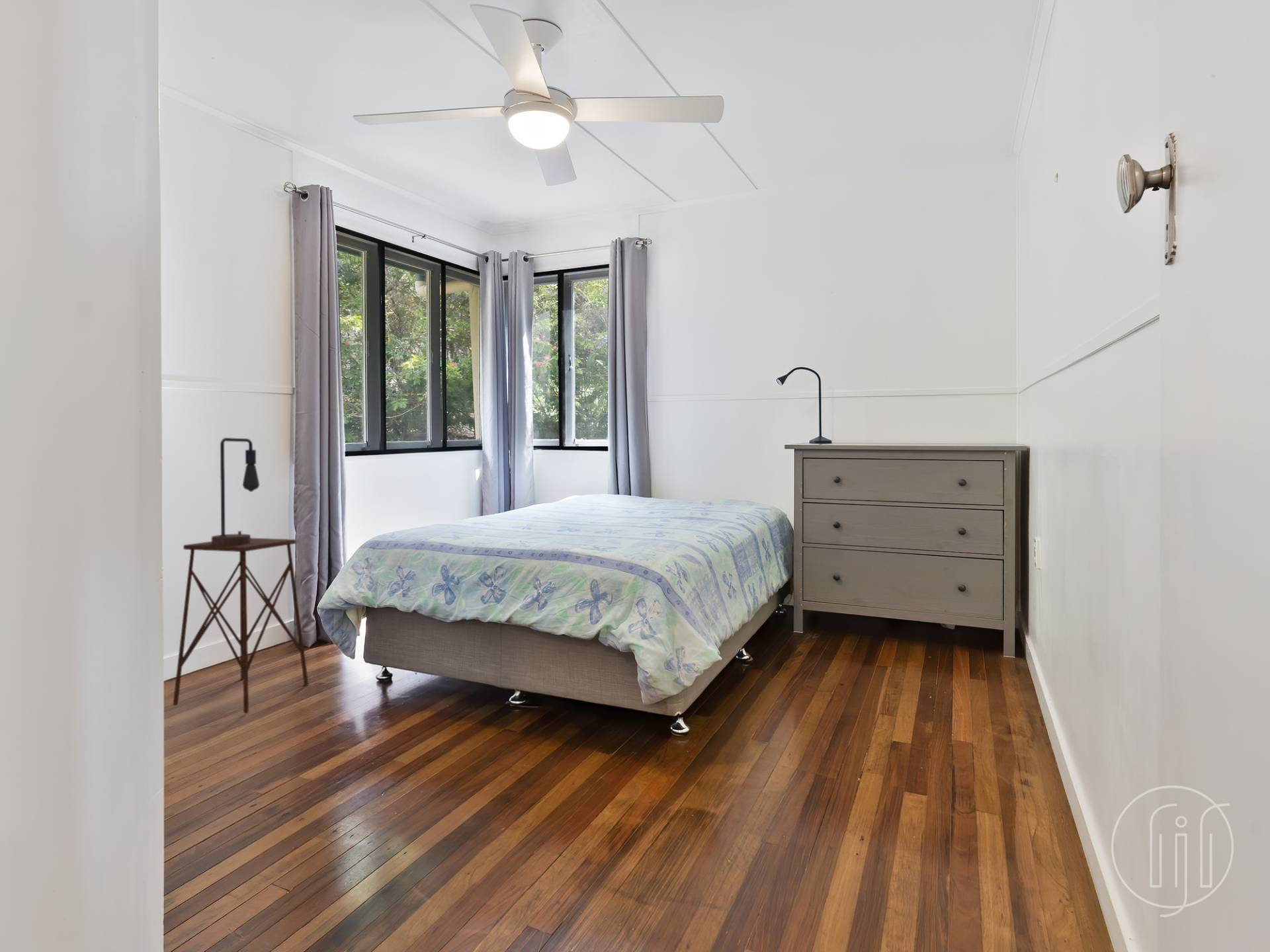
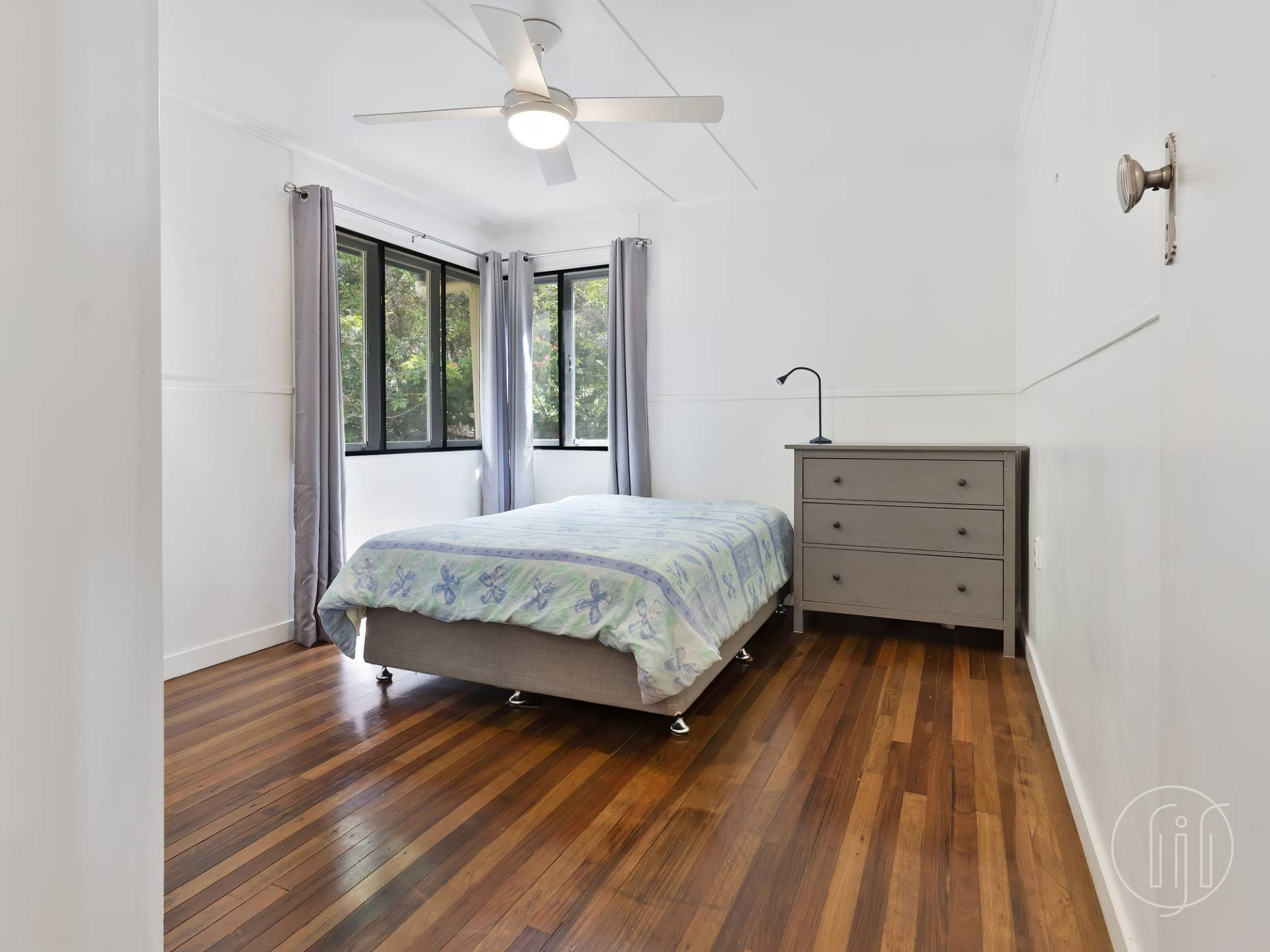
- side table (243, 618)
- table lamp (243, 487)
